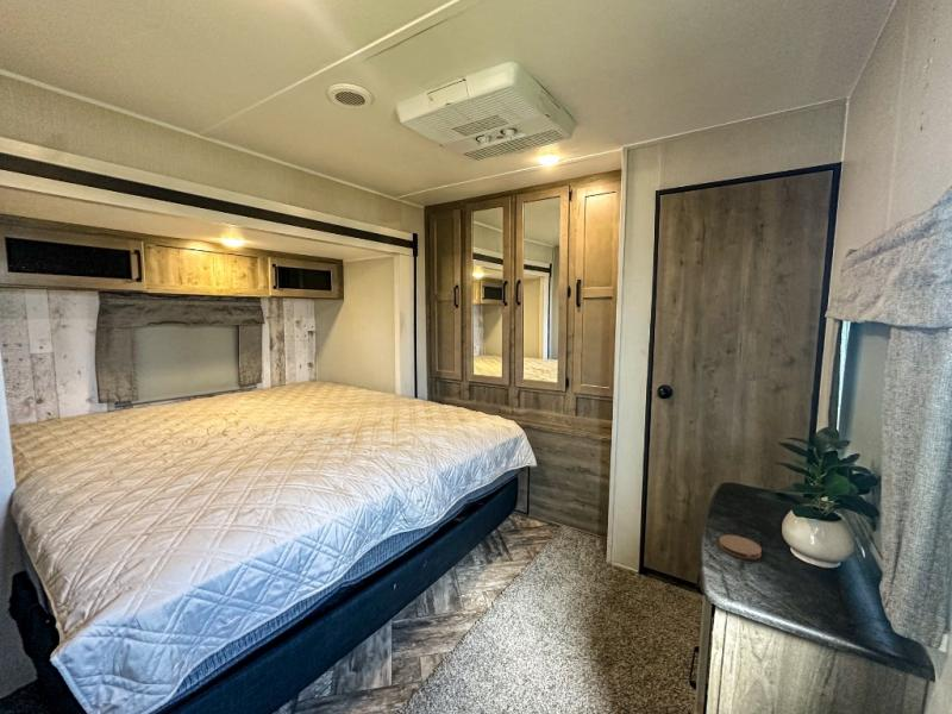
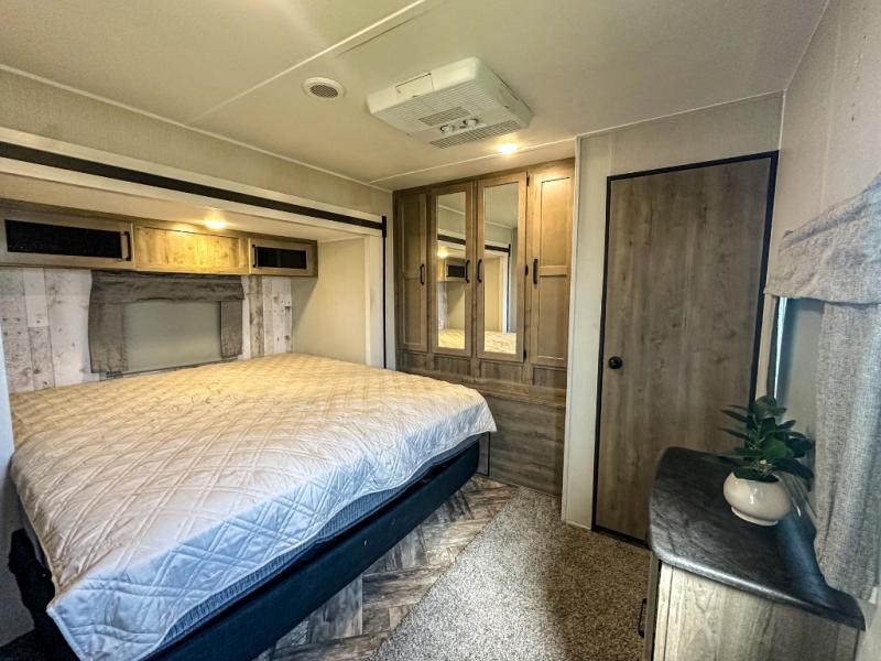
- coaster (739, 546)
